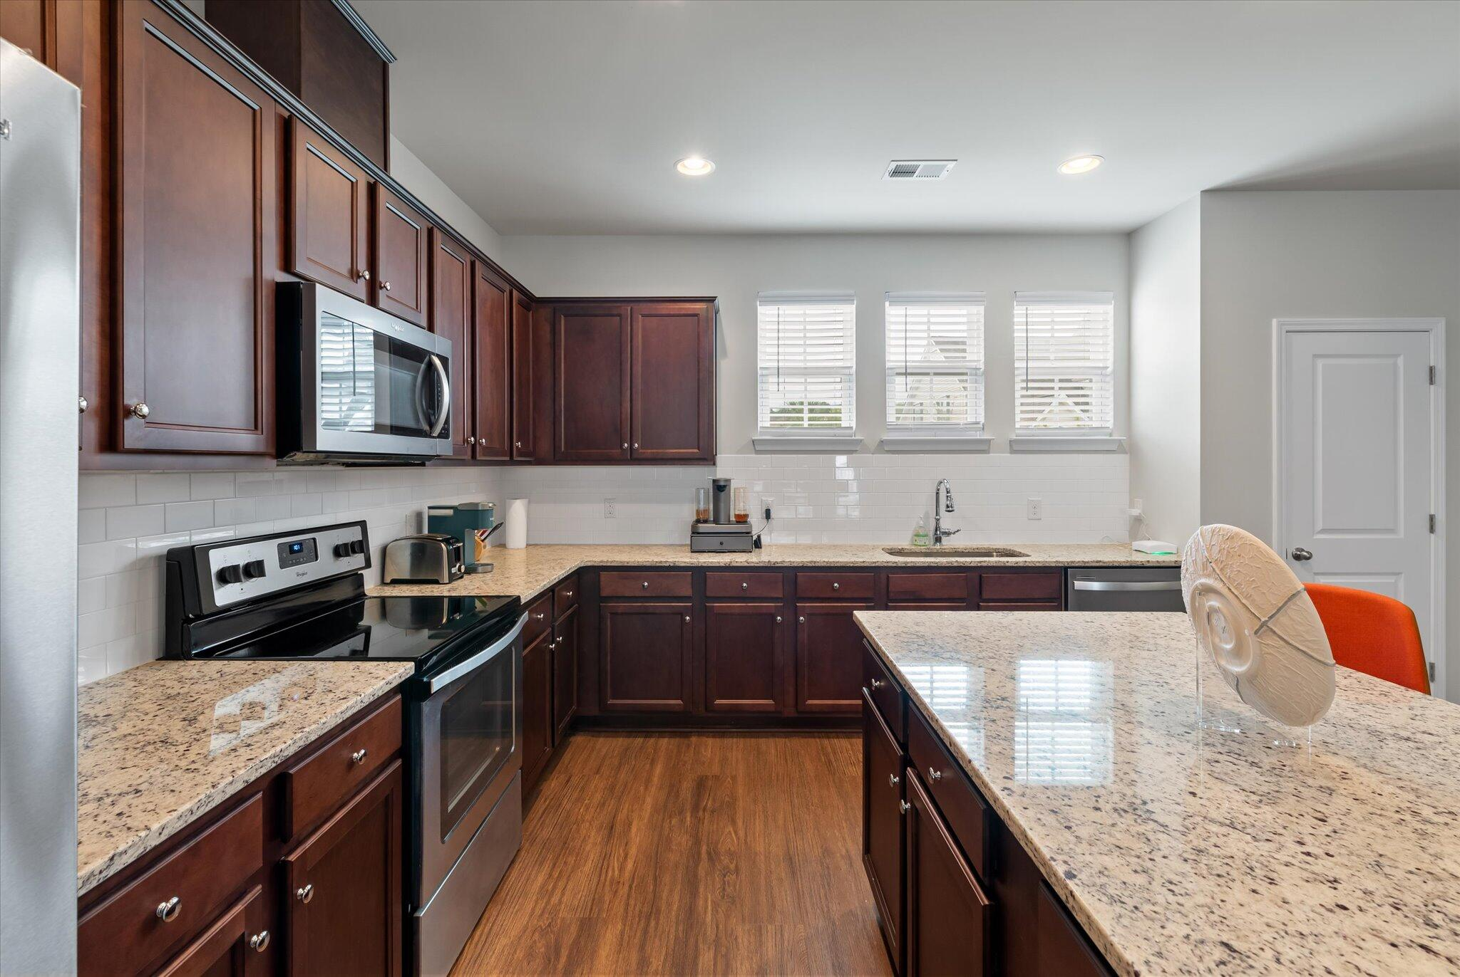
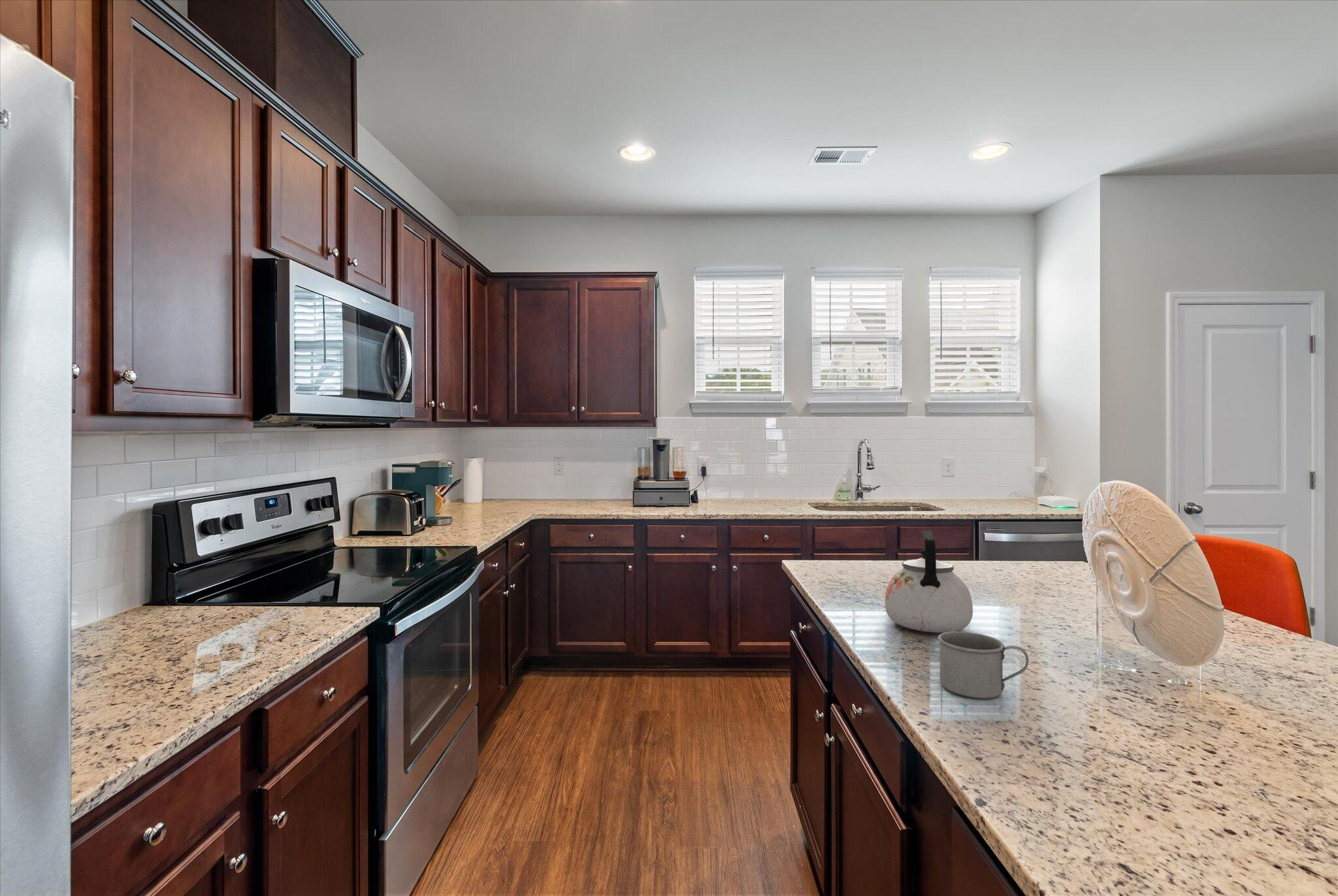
+ mug (976, 664)
+ kettle (927, 579)
